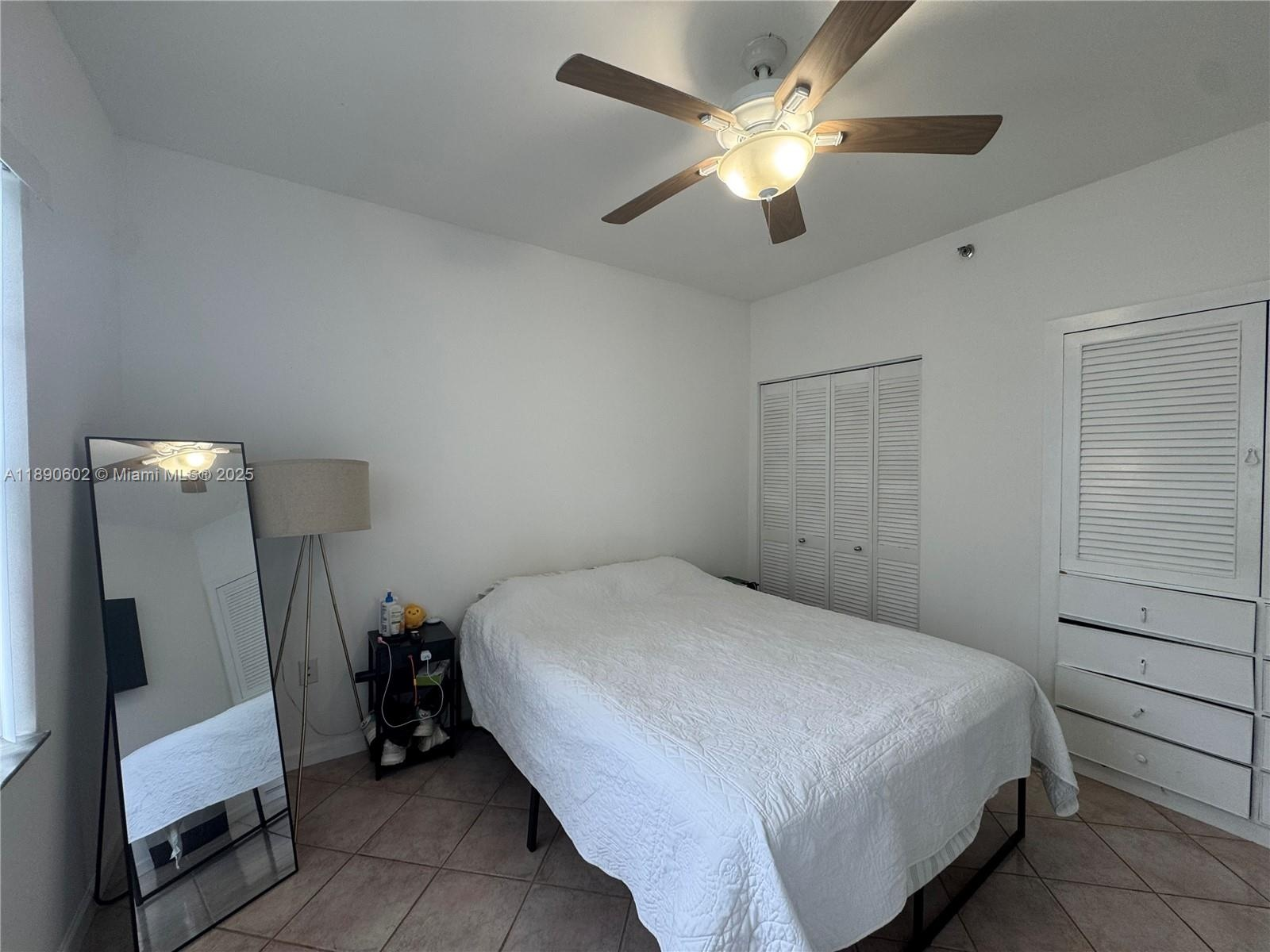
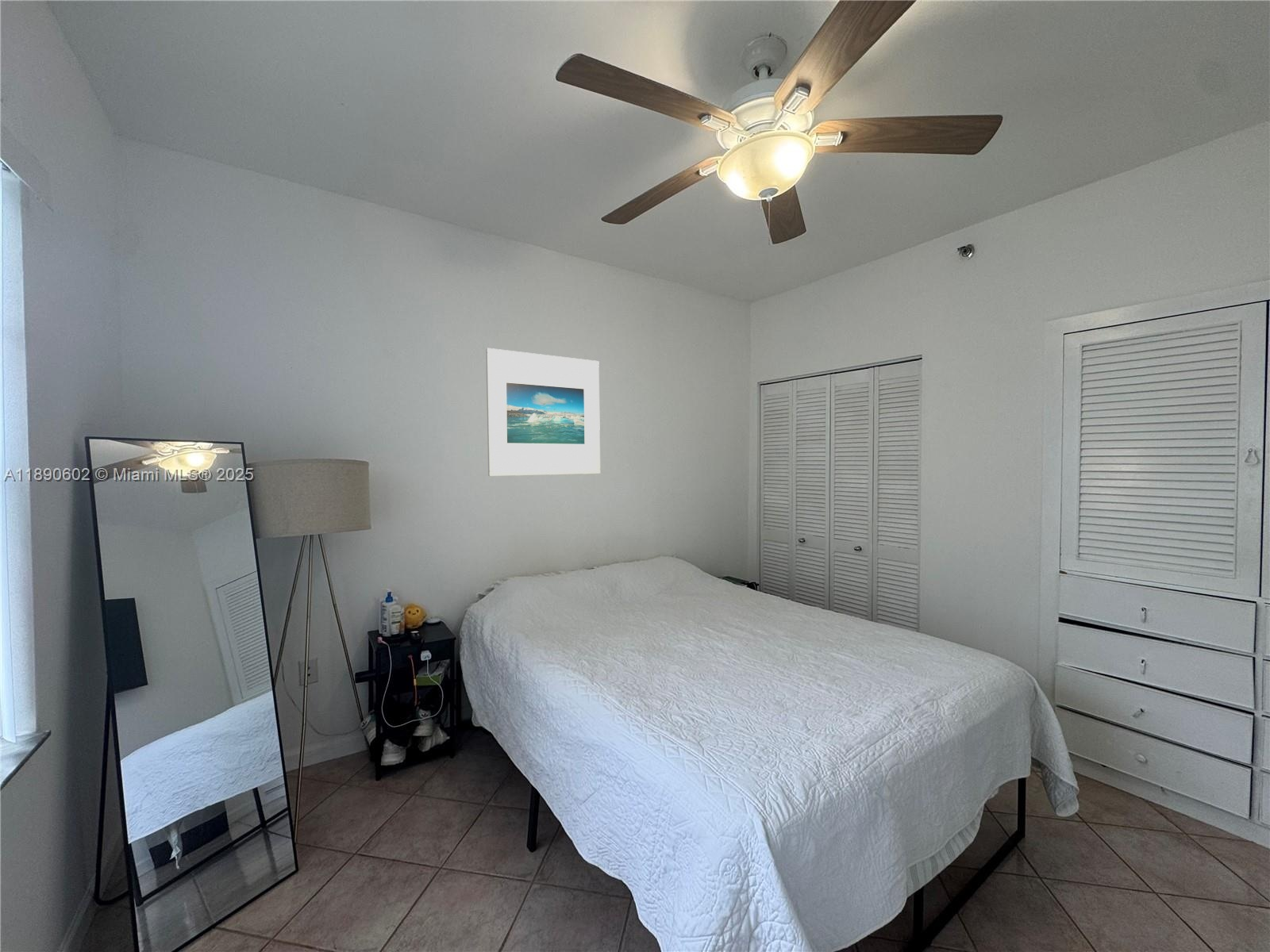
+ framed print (546, 415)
